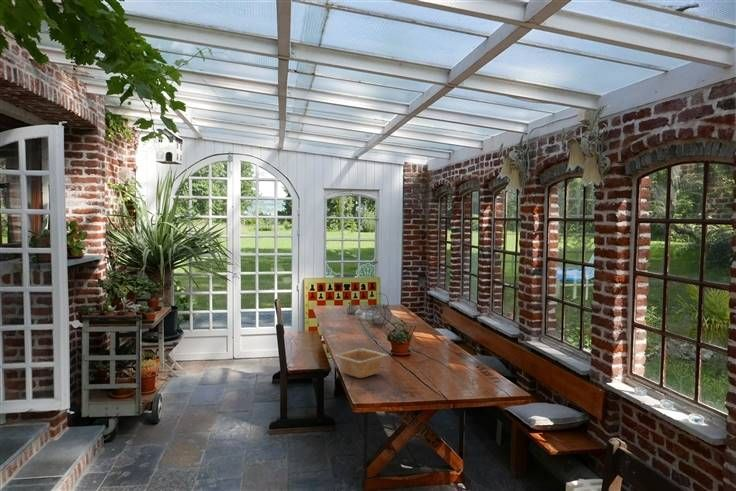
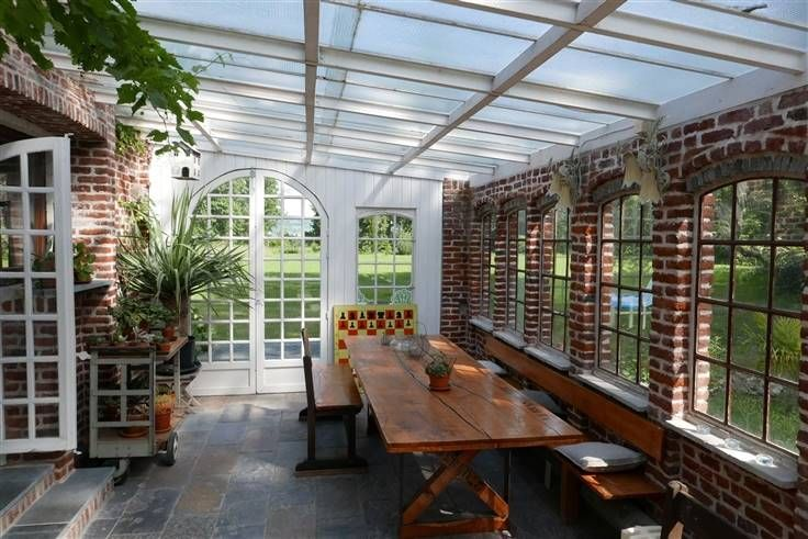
- serving bowl (360, 364)
